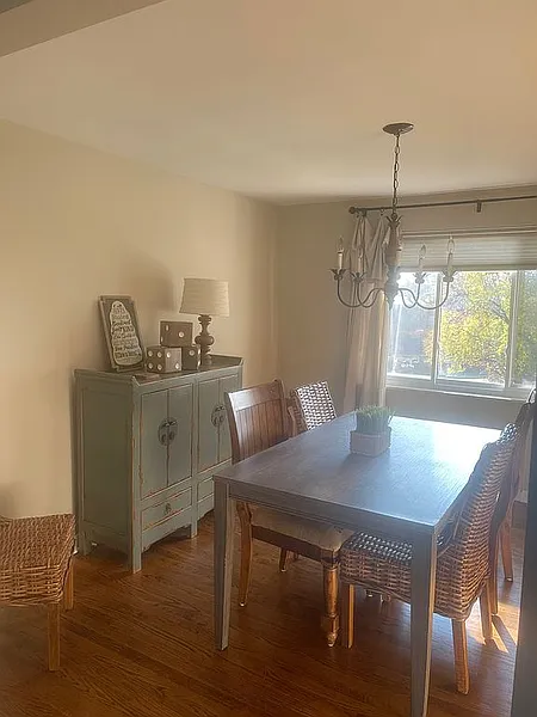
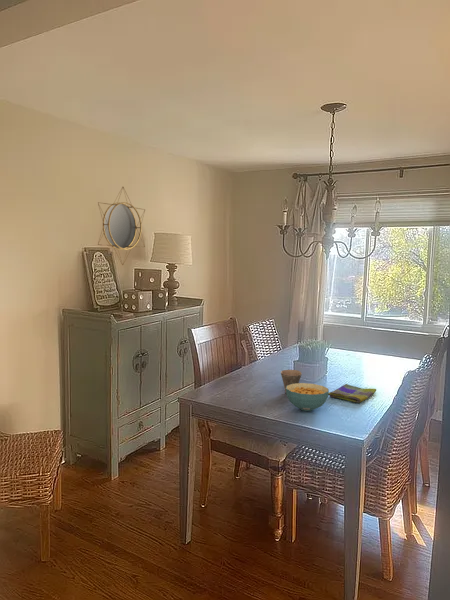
+ dish towel (352, 392)
+ home mirror (122, 226)
+ cup (290, 382)
+ cereal bowl (306, 398)
